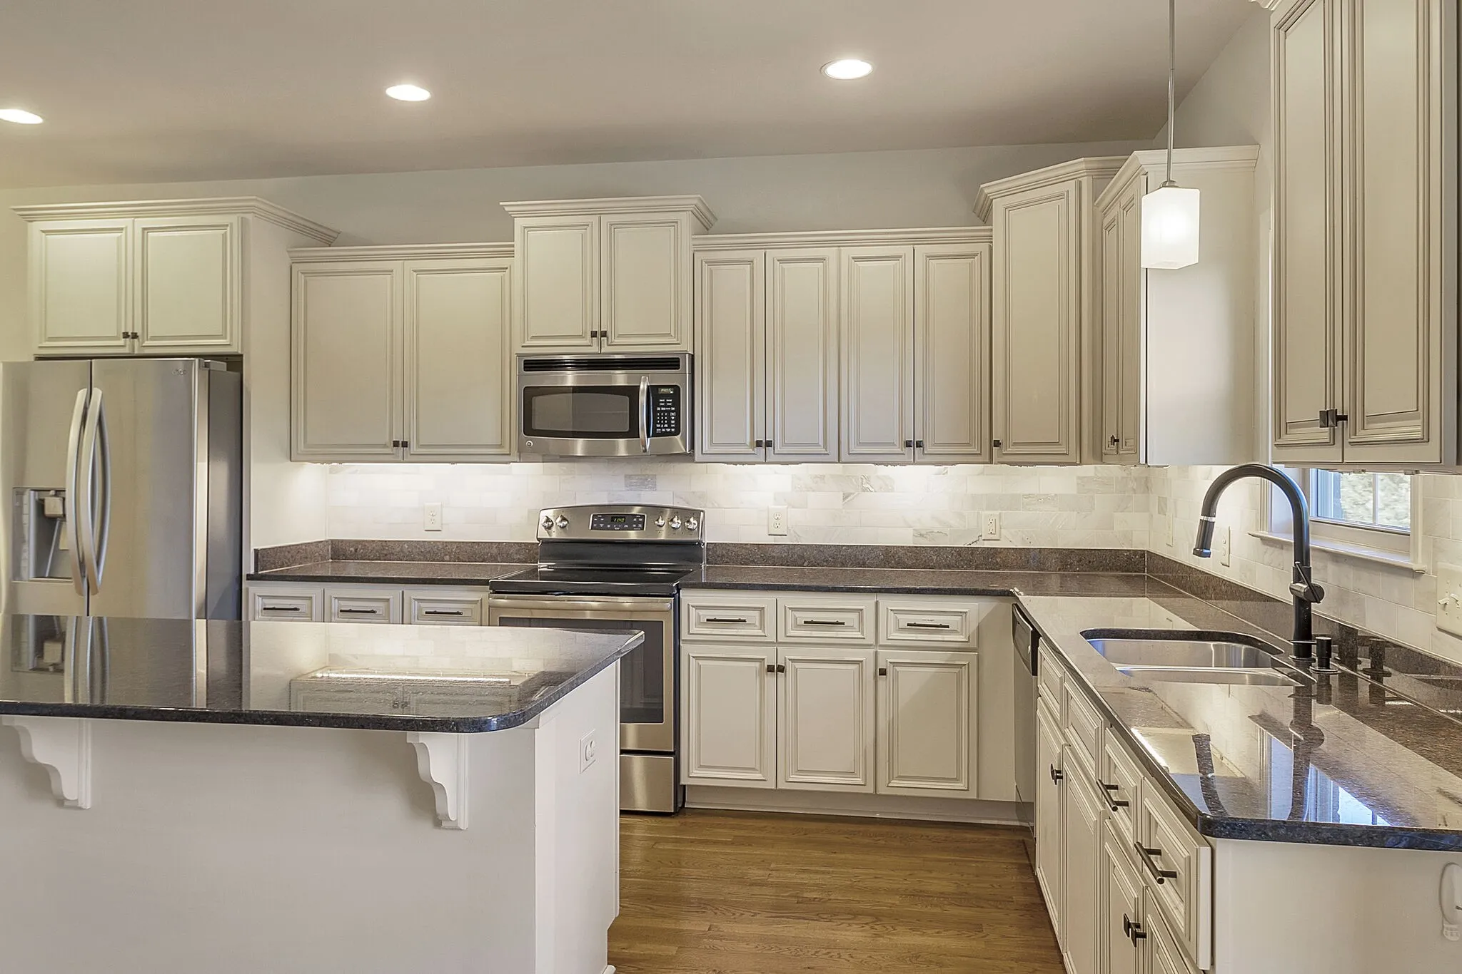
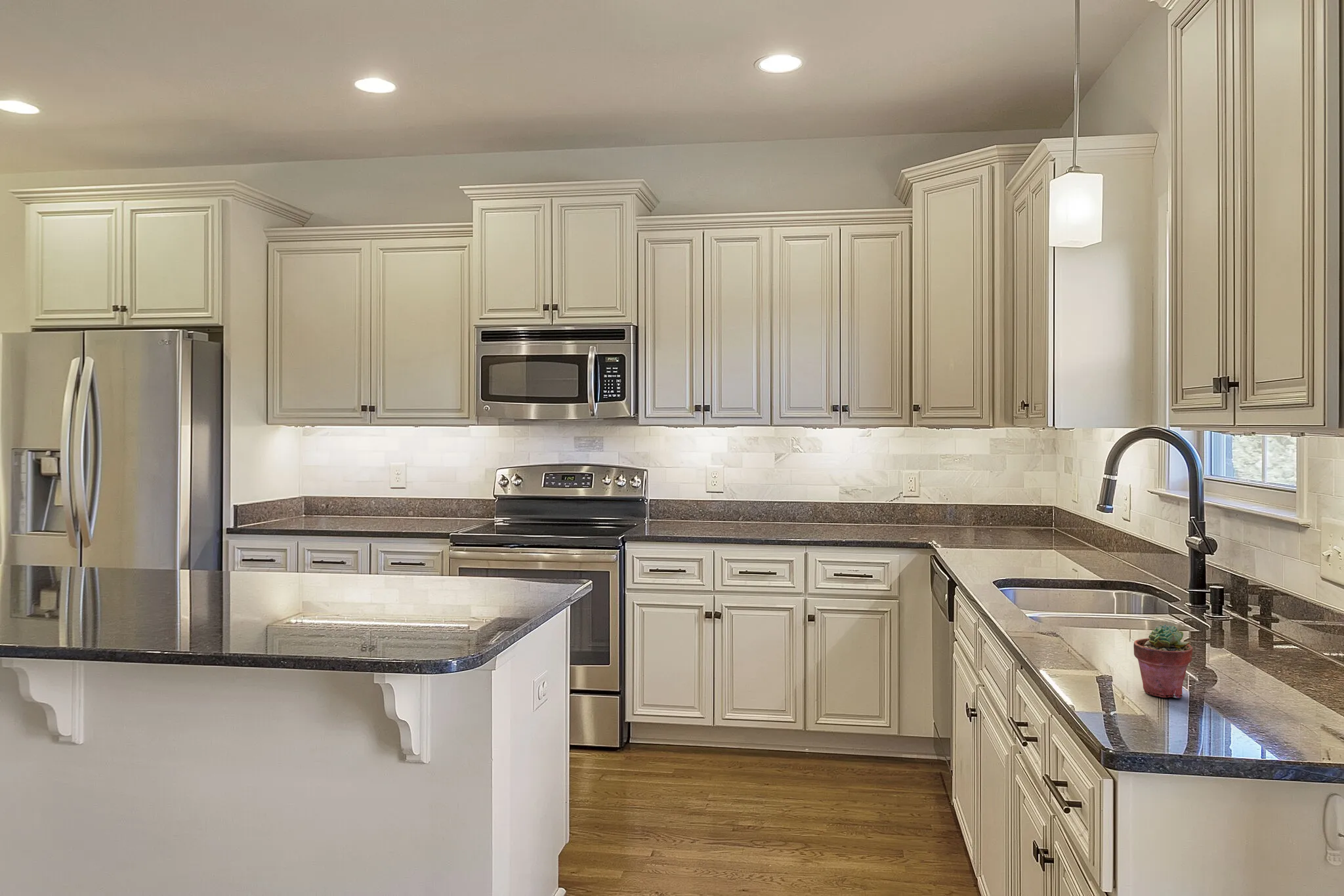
+ potted succulent (1163, 659)
